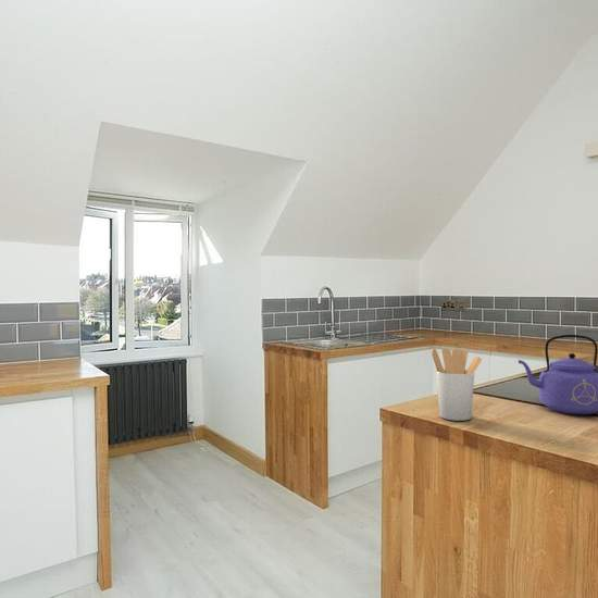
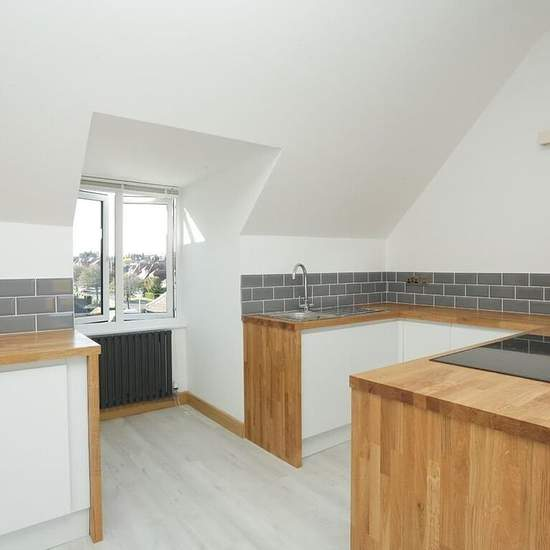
- utensil holder (454, 381)
- kettle (560, 371)
